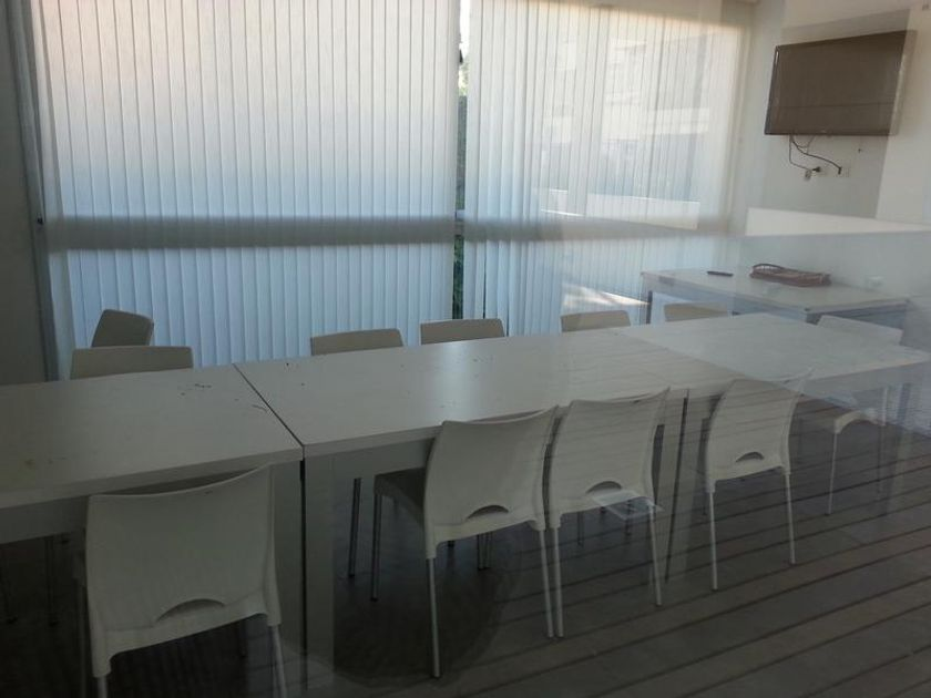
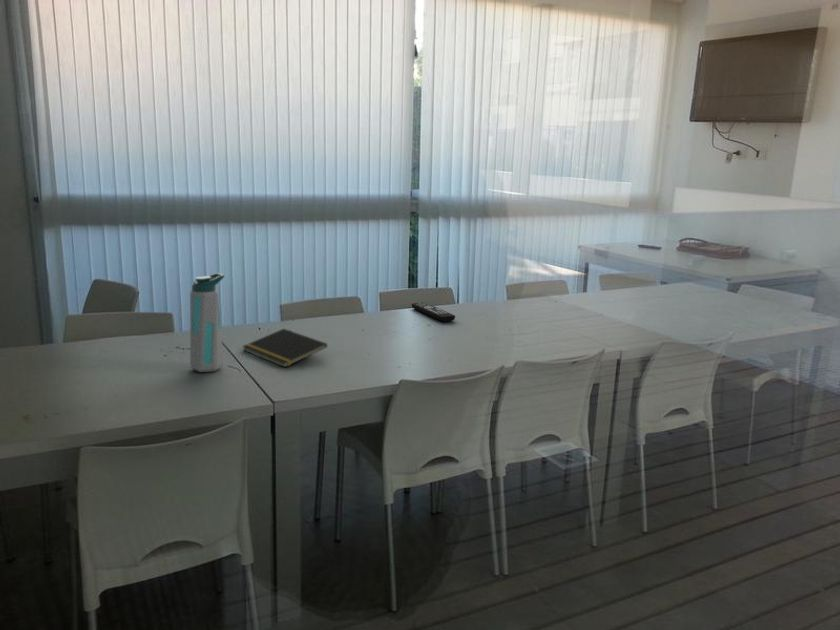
+ water bottle (207, 322)
+ remote control (432, 311)
+ notepad (284, 346)
